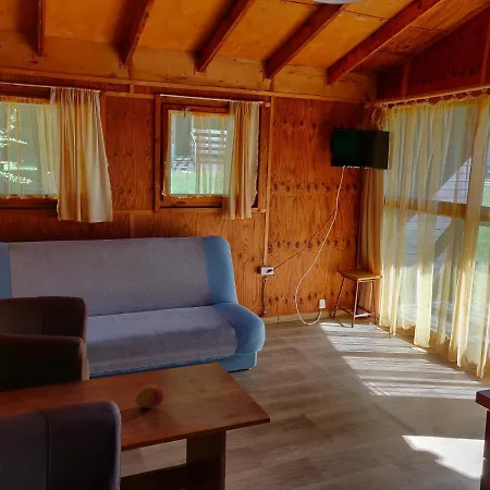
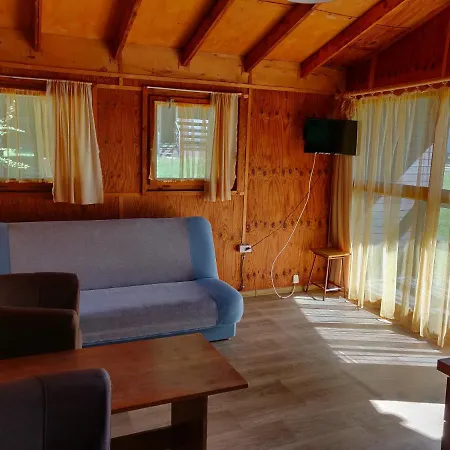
- fruit (149, 396)
